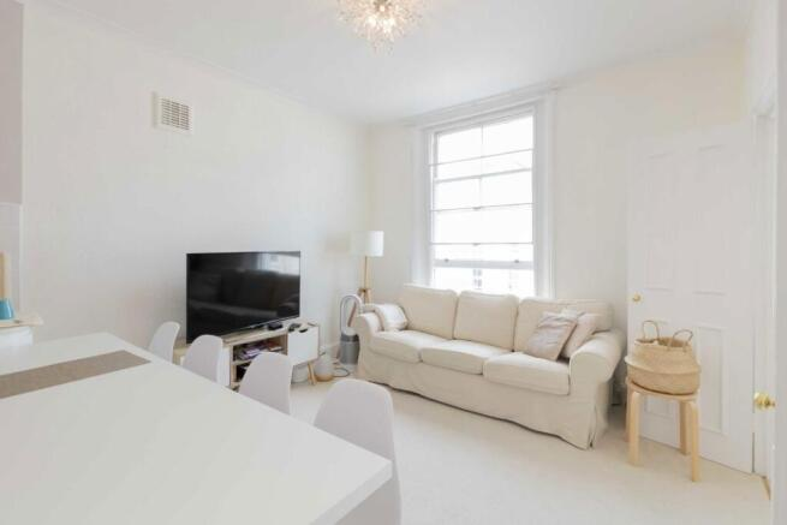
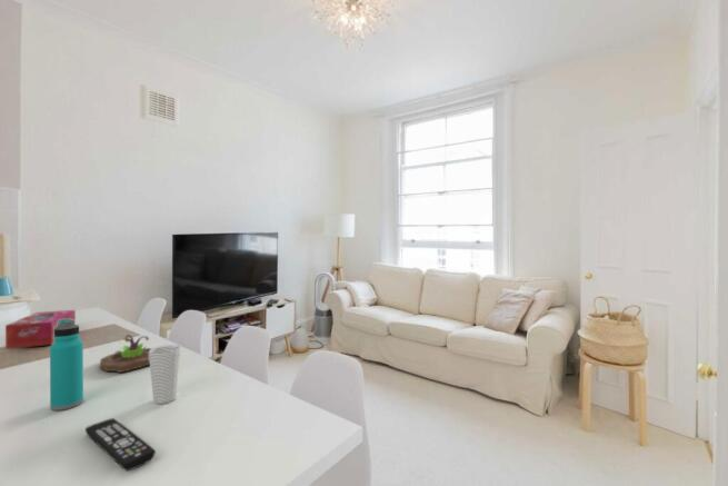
+ cup (164, 374)
+ remote control (118, 442)
+ succulent planter (131, 348)
+ water bottle (67, 361)
+ tissue box (43, 327)
